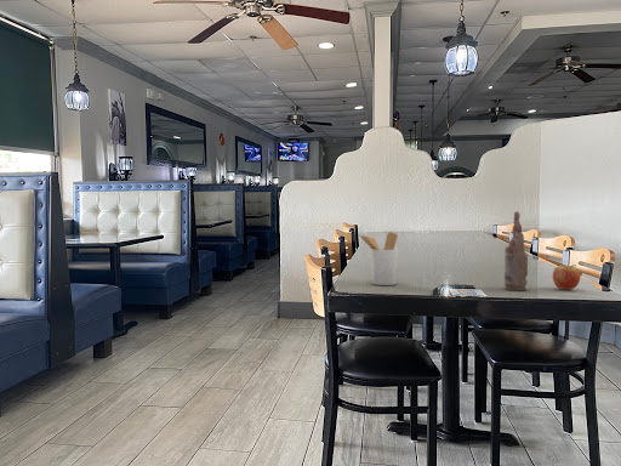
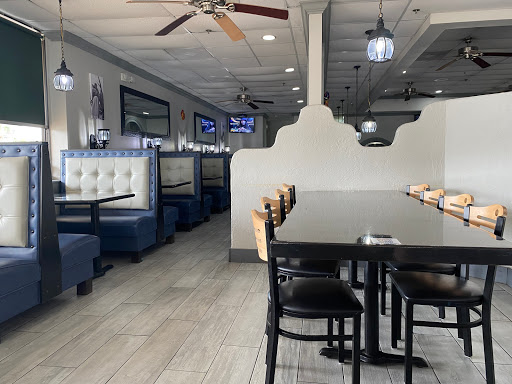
- bottle (515, 250)
- utensil holder (377, 257)
- fruit (565, 277)
